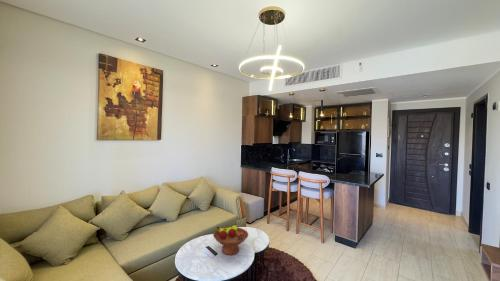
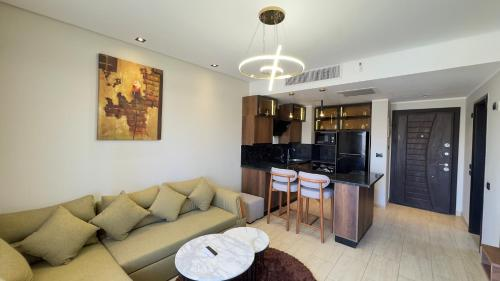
- fruit bowl (230, 239)
